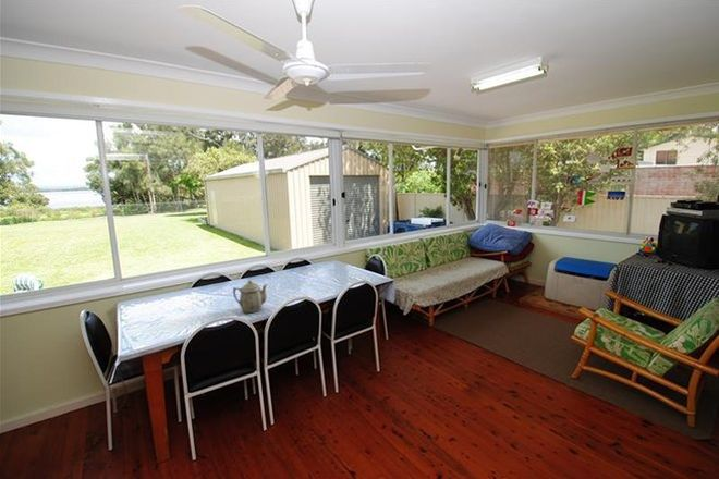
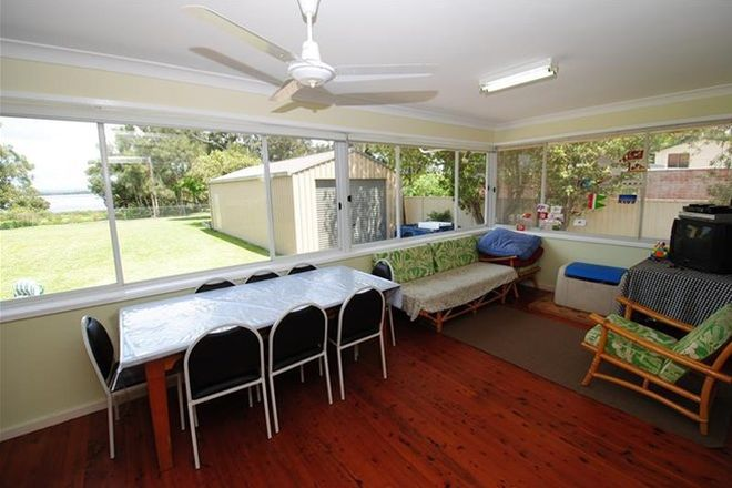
- teapot (251, 295)
